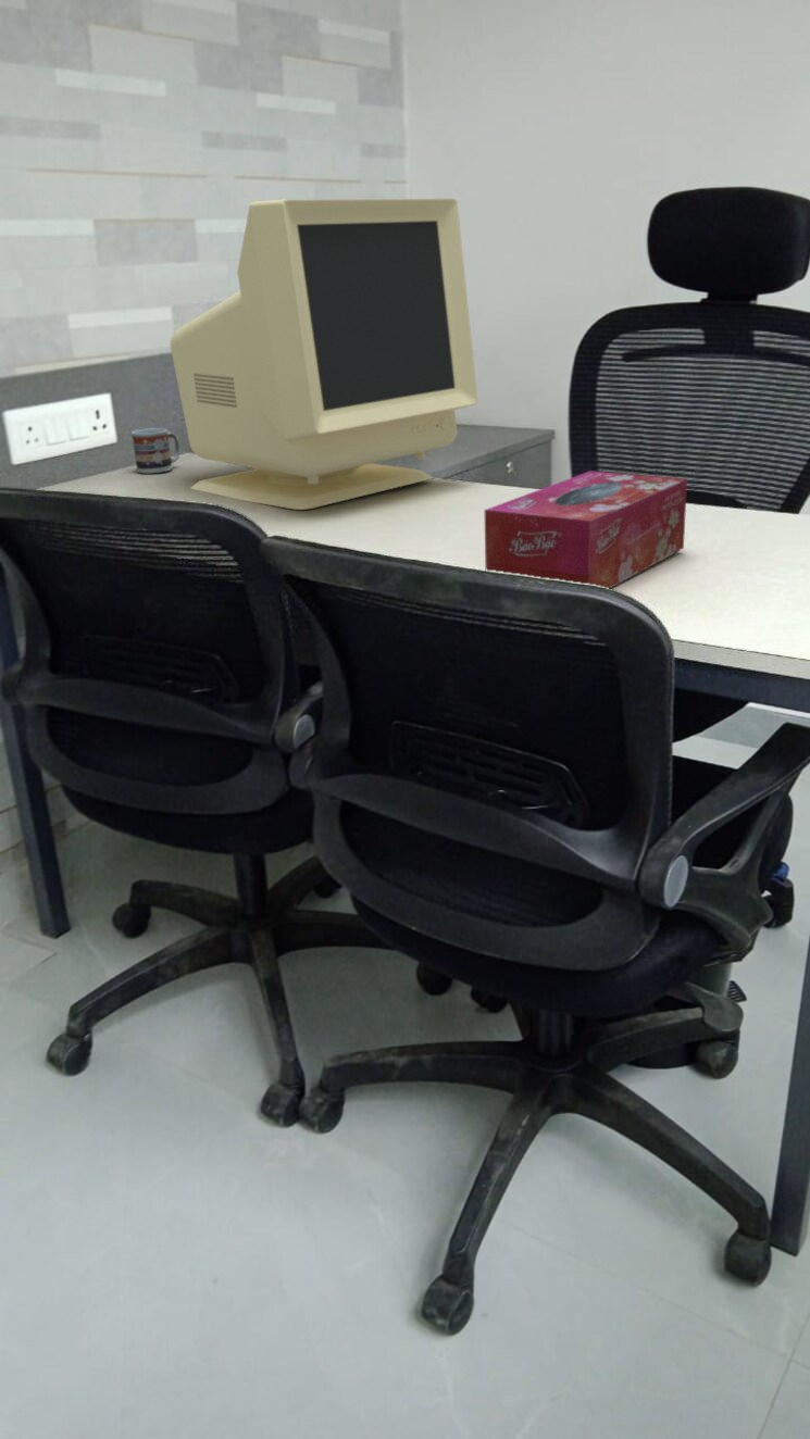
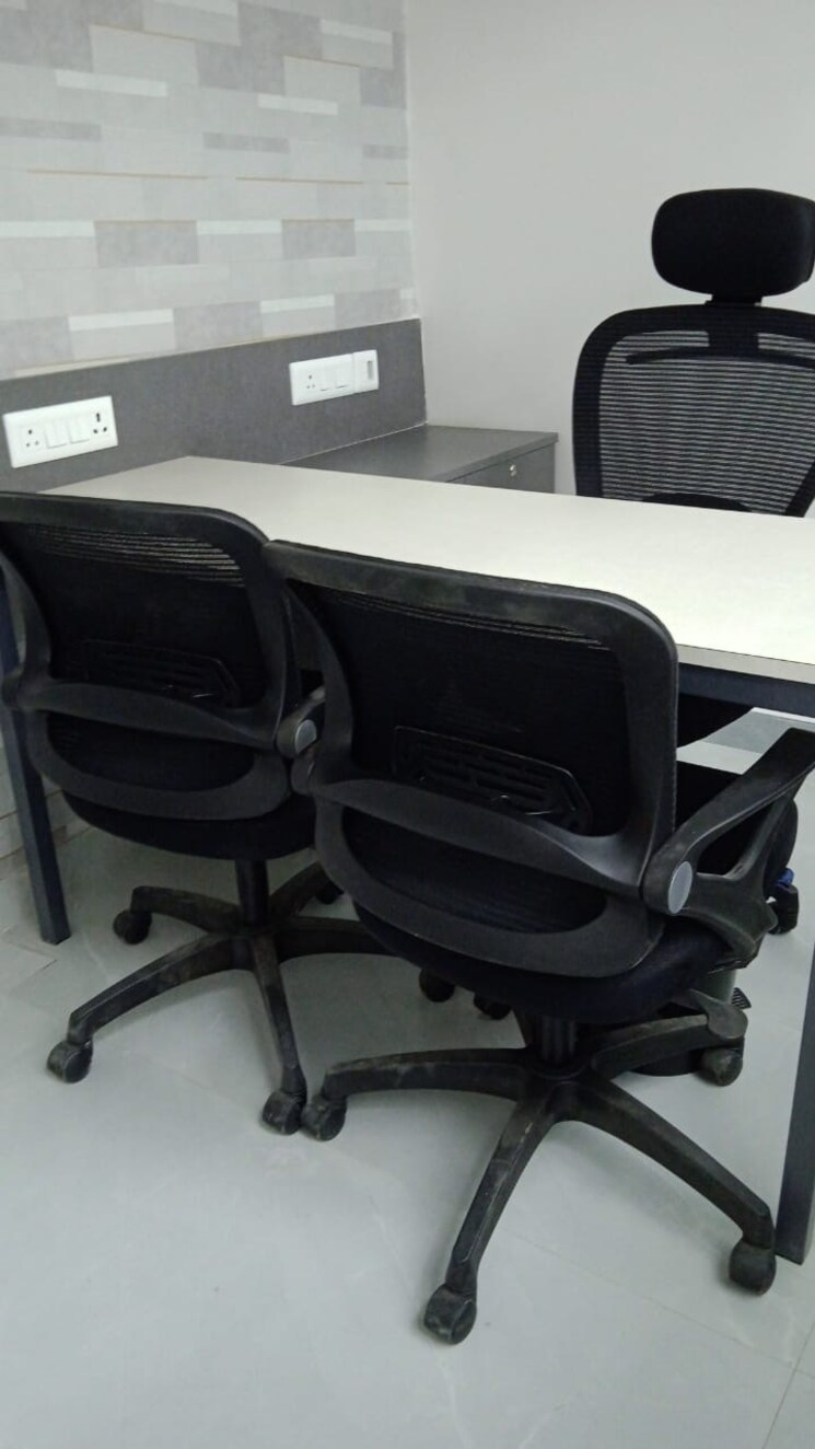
- cup (158, 449)
- monitor (306, 351)
- tissue box (589, 529)
